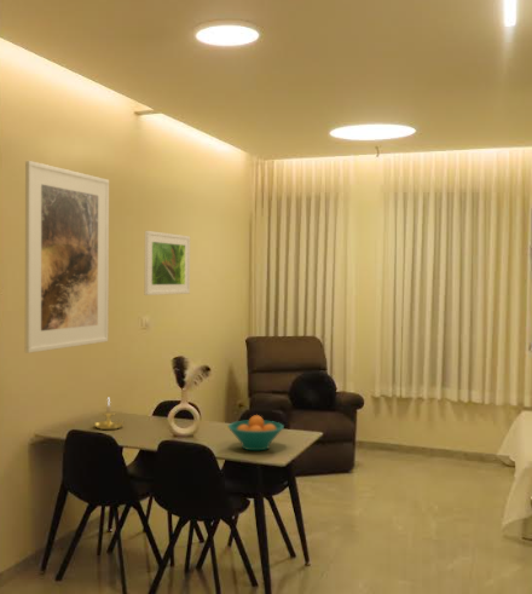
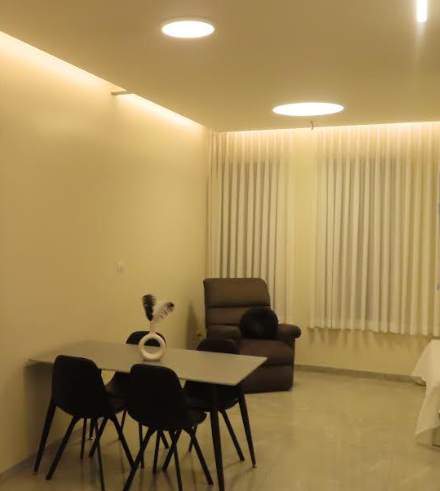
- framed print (70, 259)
- fruit bowl (255, 431)
- candle holder (110, 411)
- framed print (168, 264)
